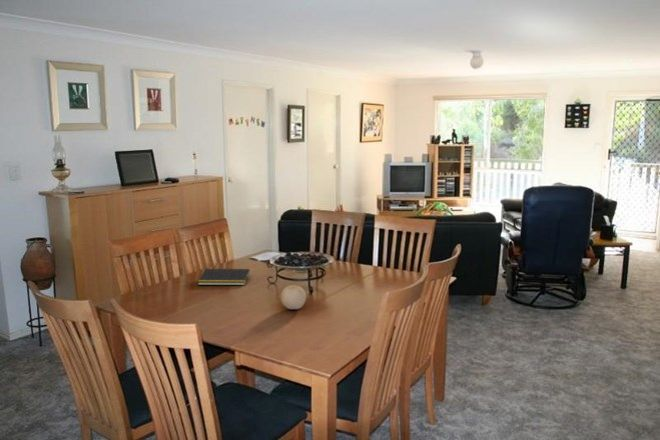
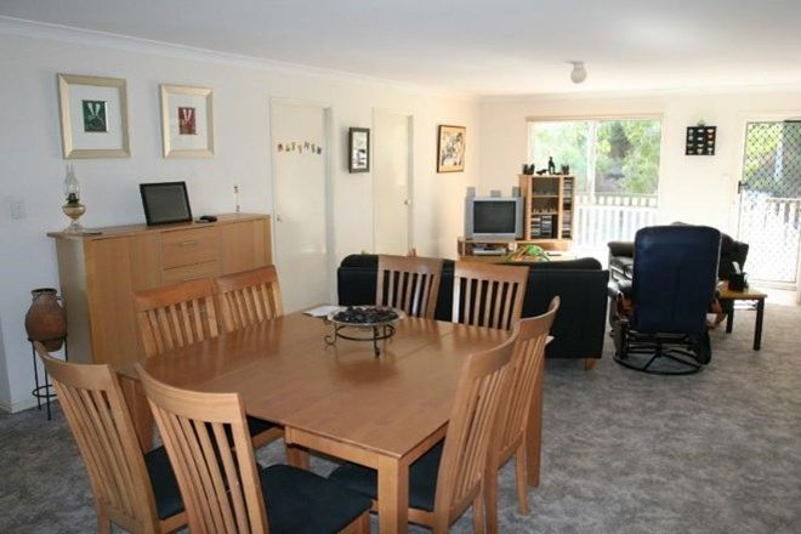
- notepad (224, 276)
- fruit (293, 297)
